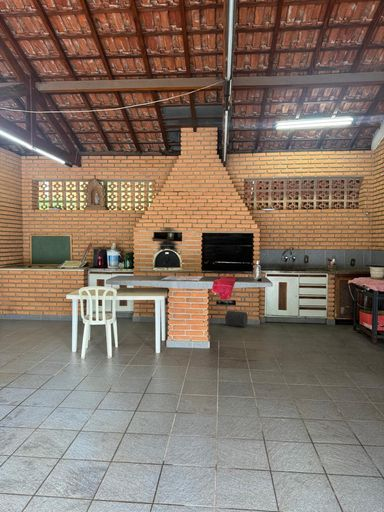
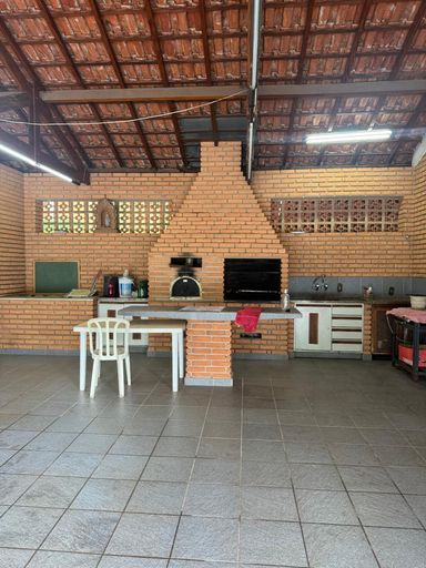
- cylinder (236, 318)
